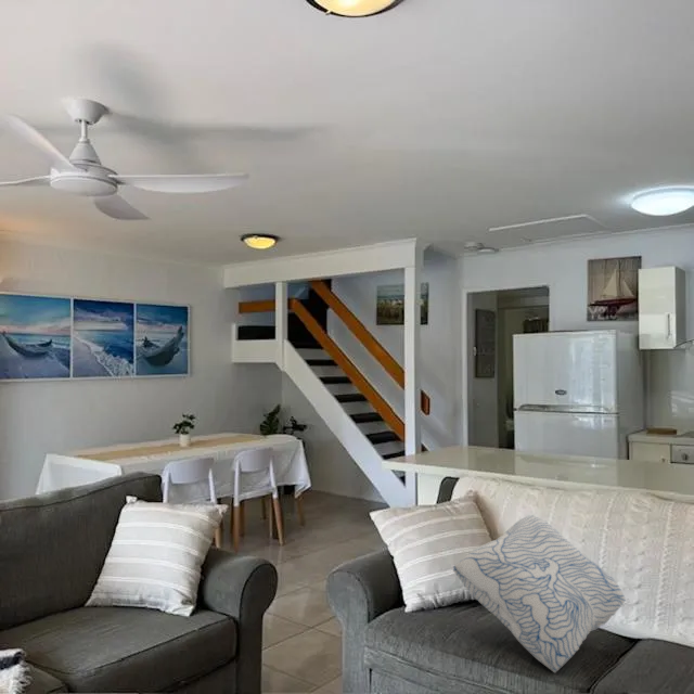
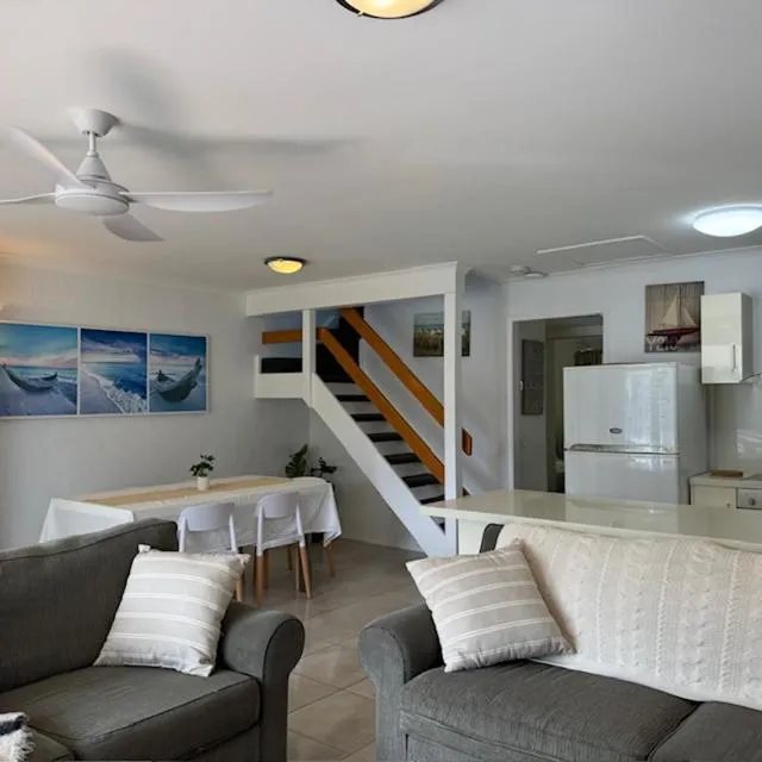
- cushion (539, 583)
